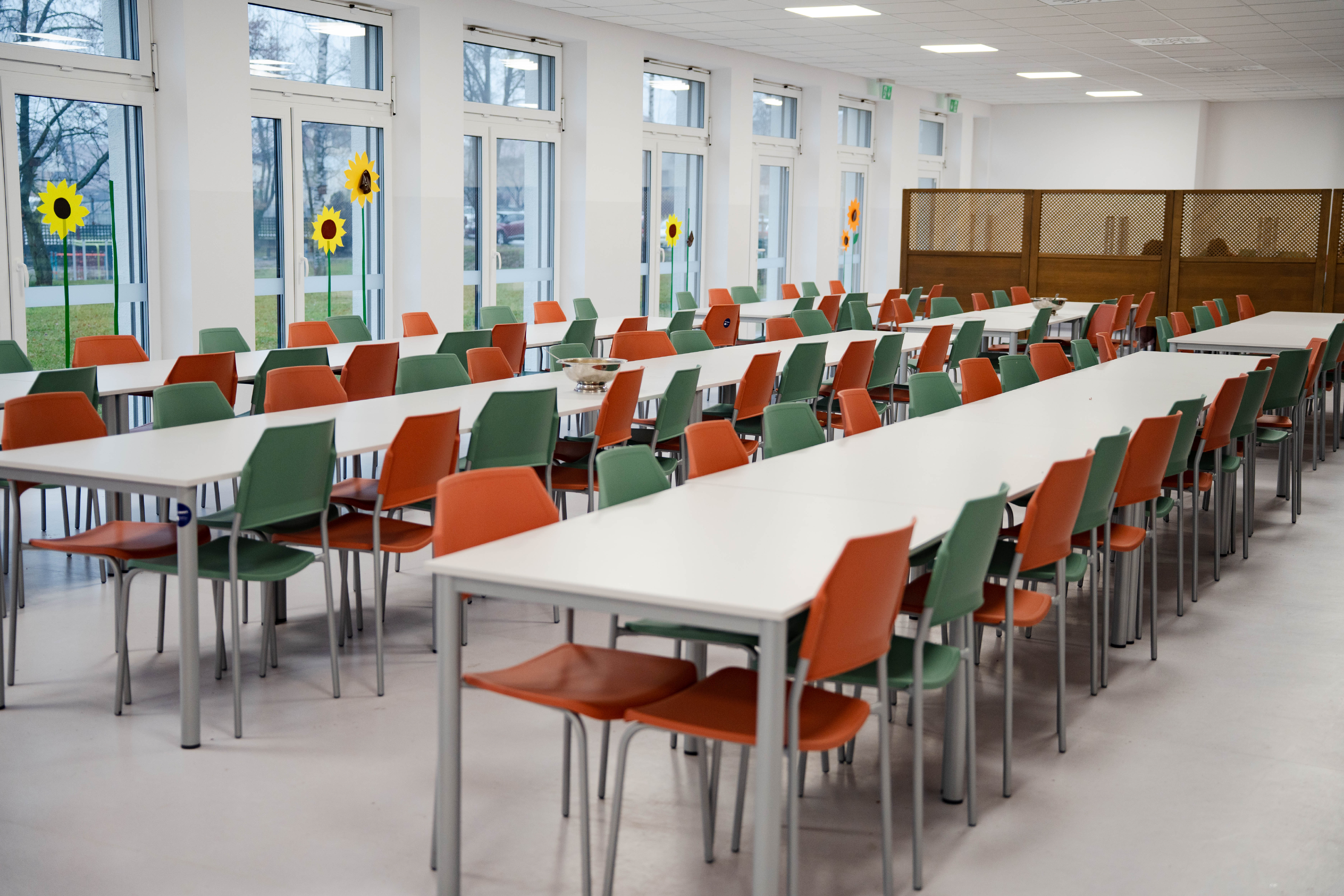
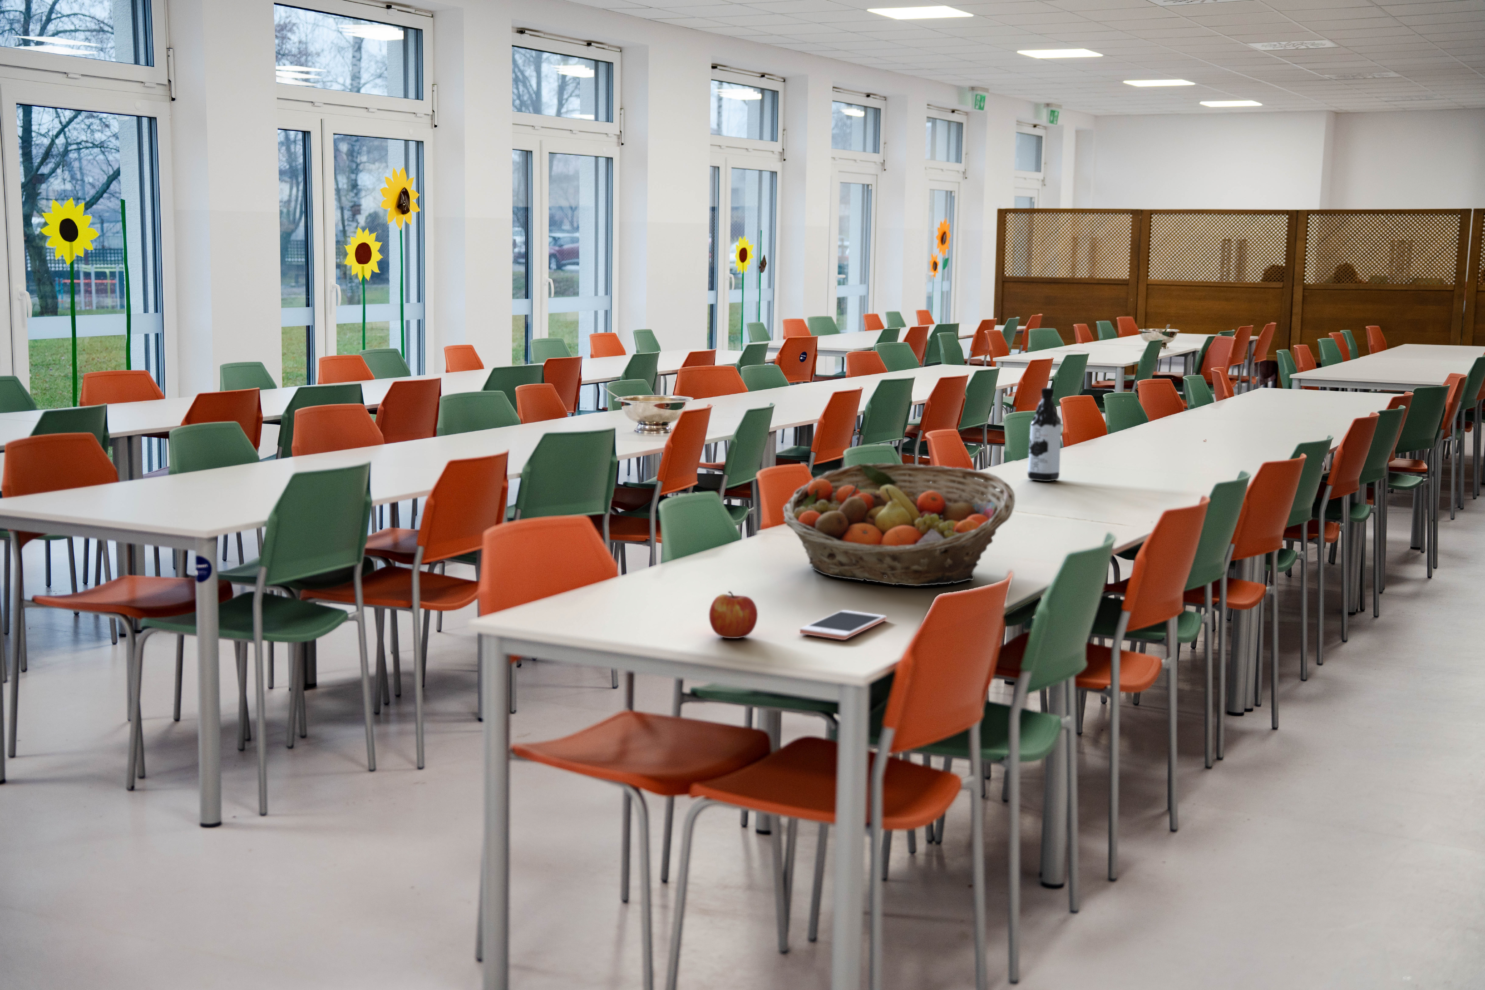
+ apple (733, 613)
+ cell phone (844, 624)
+ water bottle (1045, 434)
+ fruit basket (896, 522)
